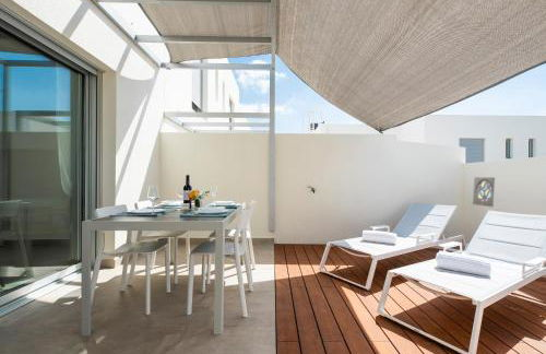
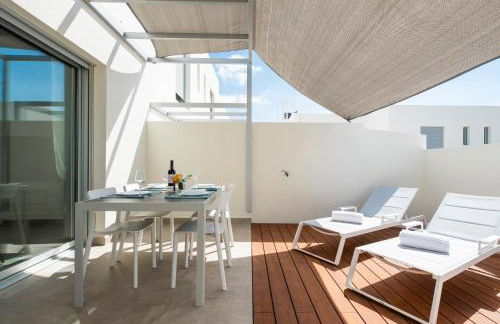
- wall ornament (483, 191)
